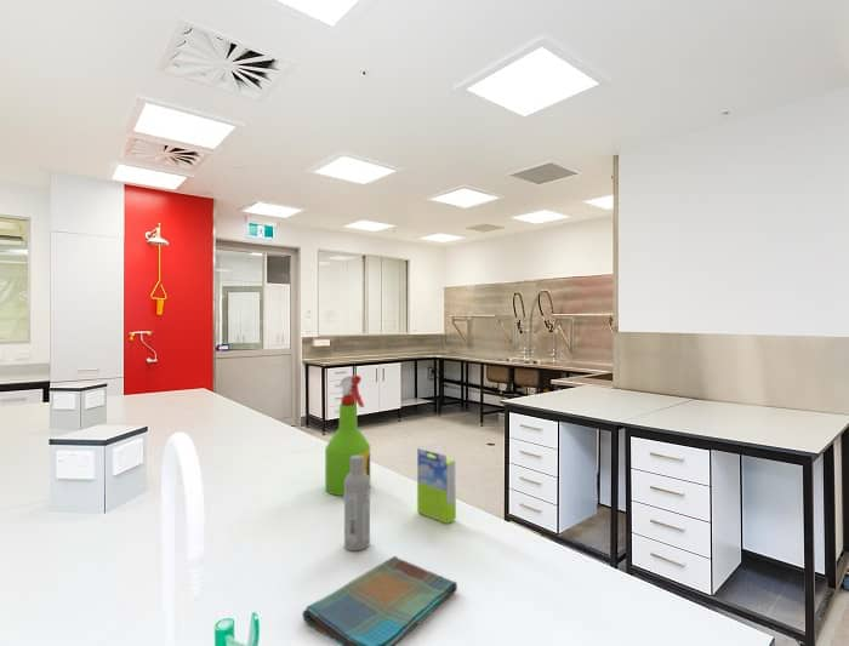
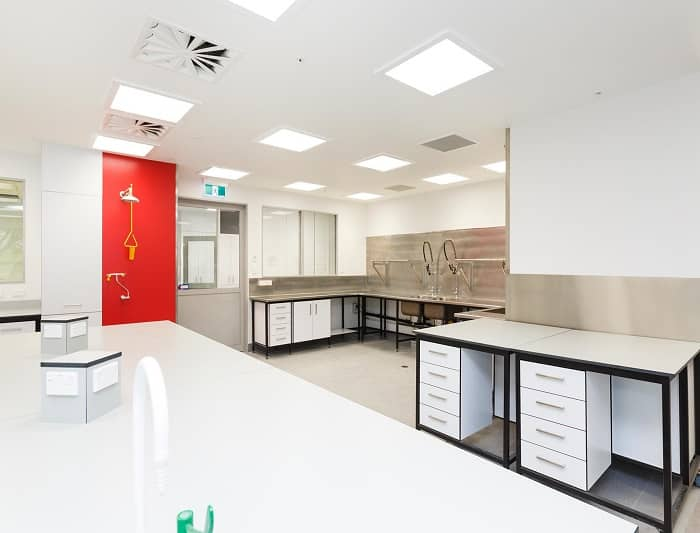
- dish towel (383, 598)
- bottle (357, 501)
- spray bottle (351, 431)
- box (435, 482)
